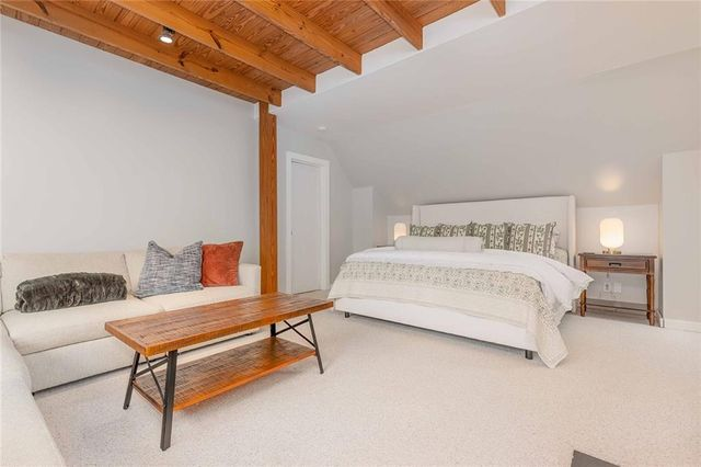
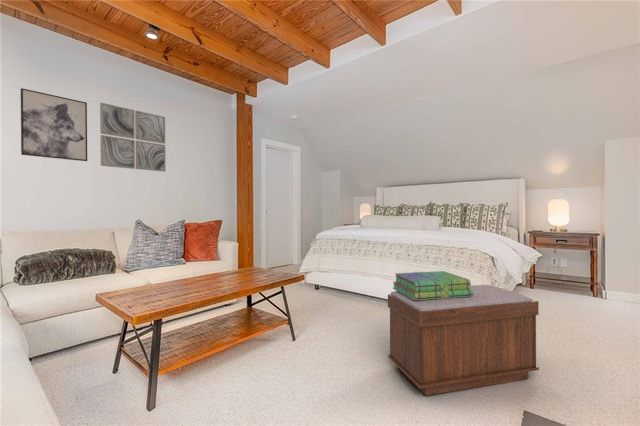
+ bench (459, 332)
+ wall art (55, 127)
+ wall art (134, 140)
+ stack of books (430, 284)
